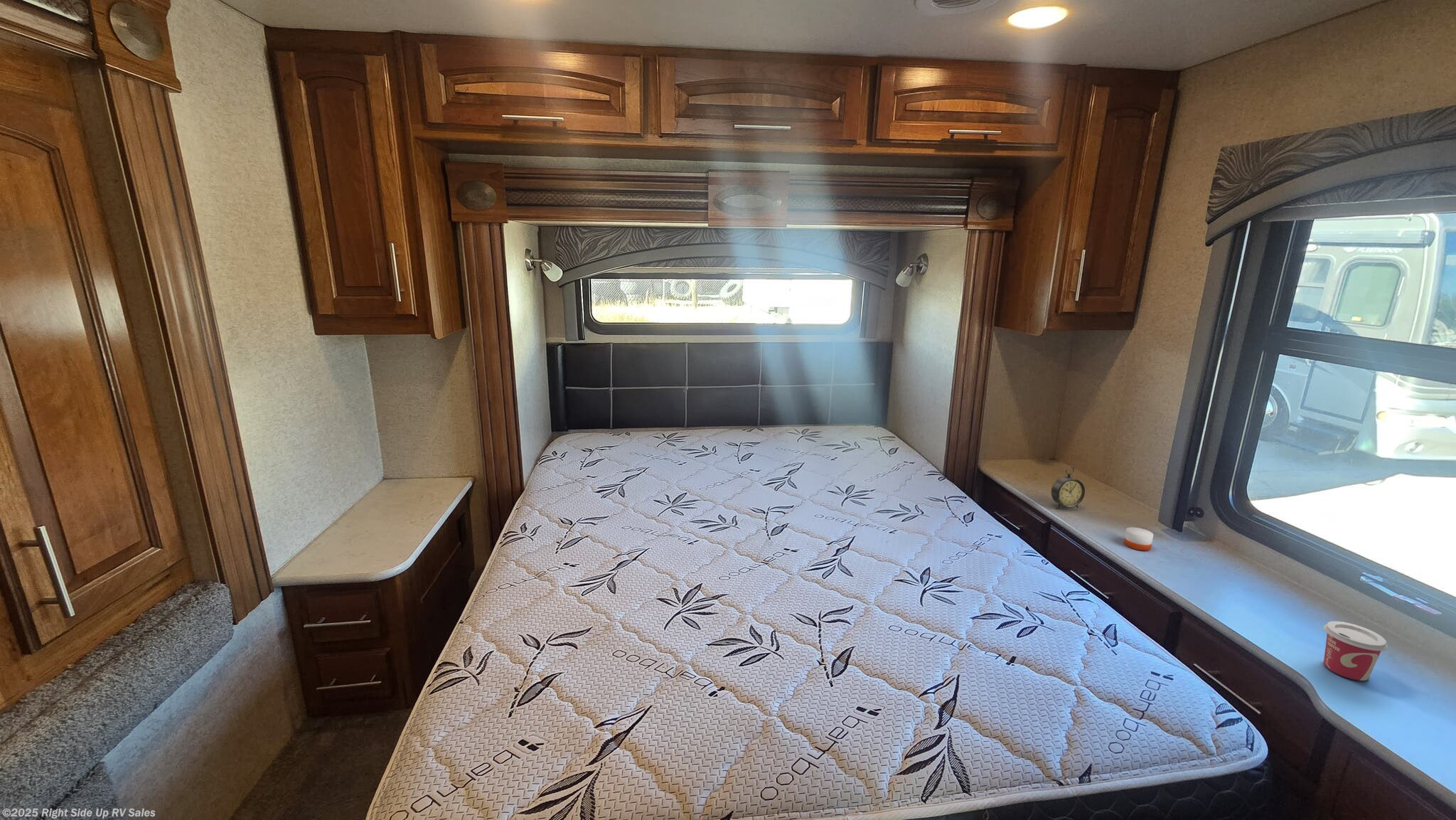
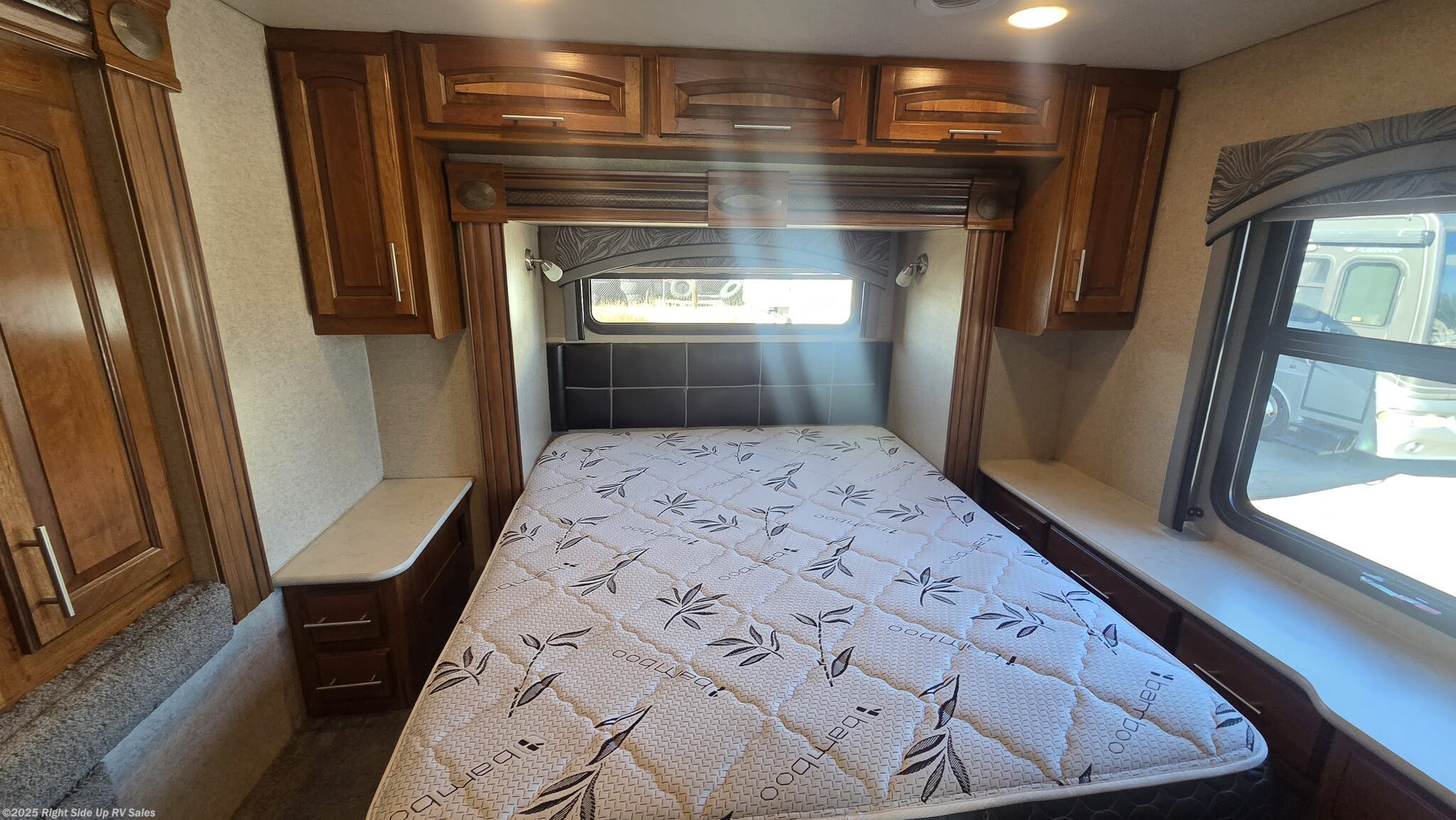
- candle (1140, 531)
- alarm clock (1067, 487)
- cup (1351, 651)
